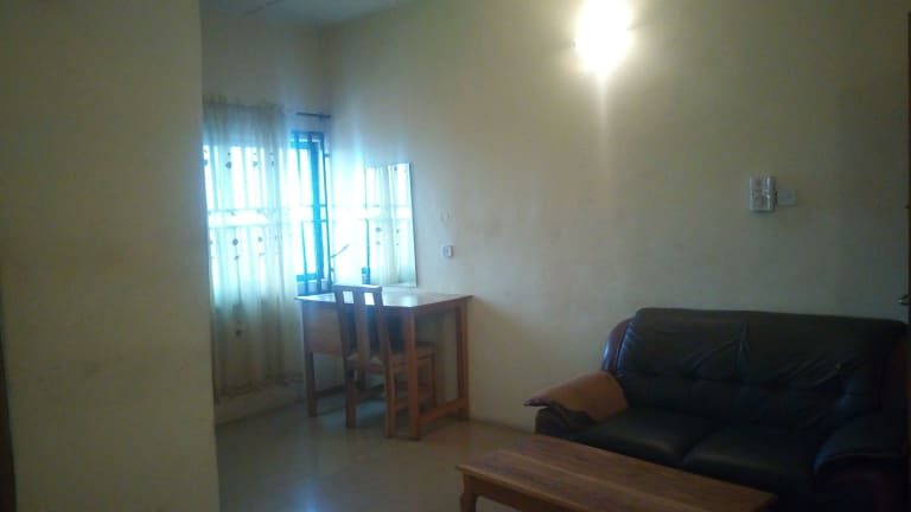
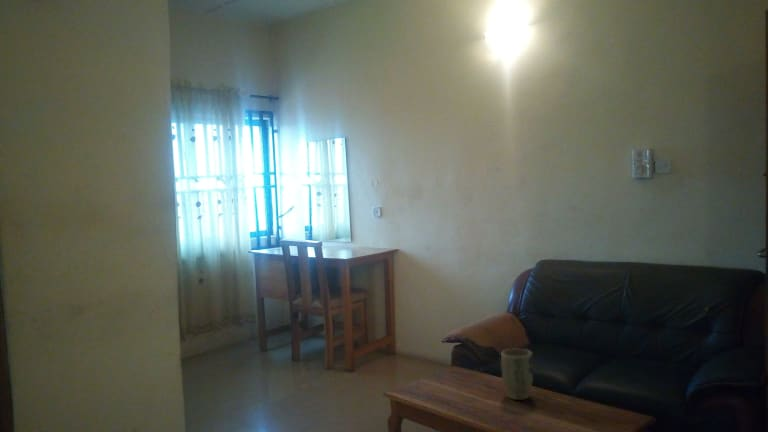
+ plant pot (517, 374)
